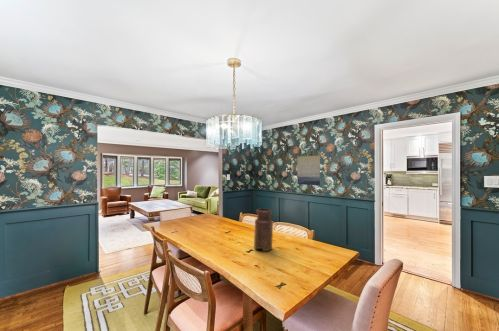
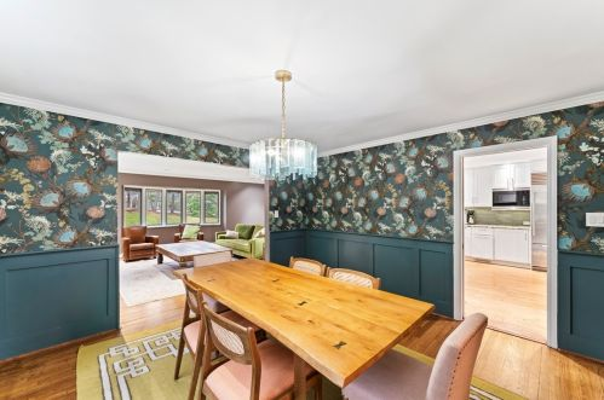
- wall art (308, 170)
- vase (263, 228)
